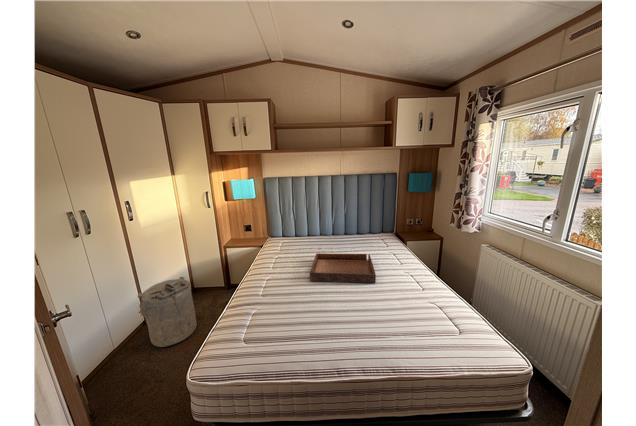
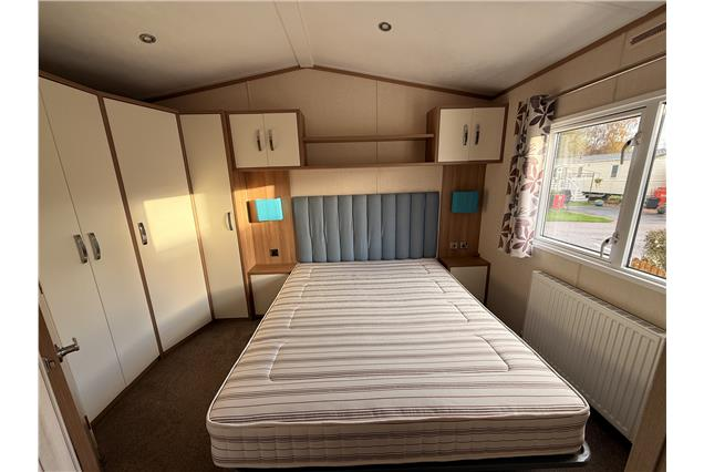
- laundry hamper (168, 308)
- serving tray (342, 266)
